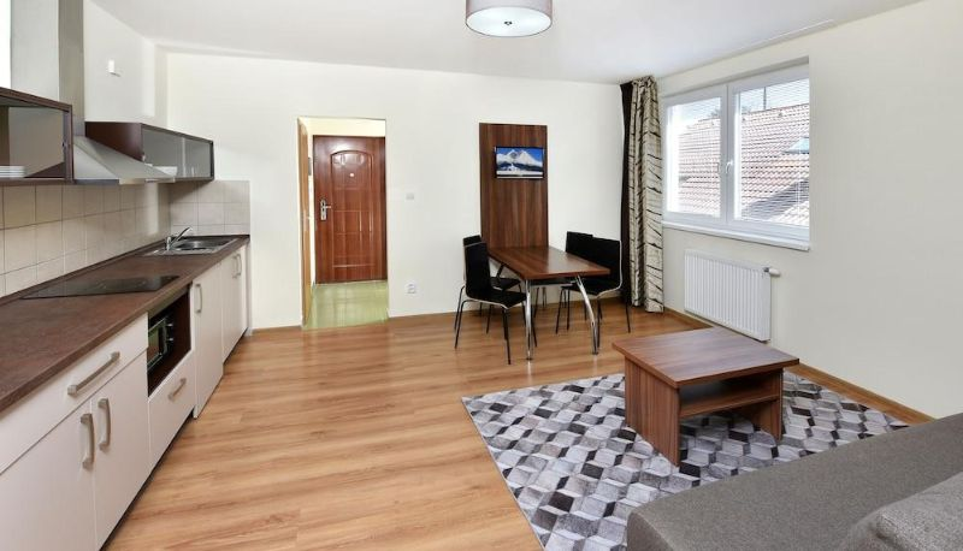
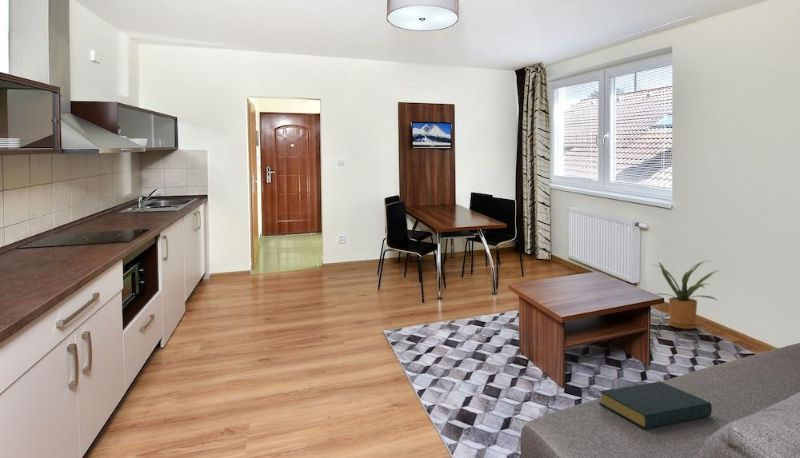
+ house plant (684, 291)
+ hardback book (653, 403)
